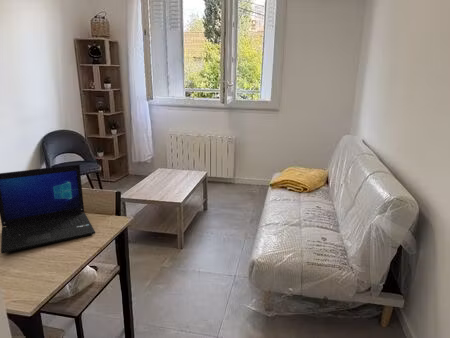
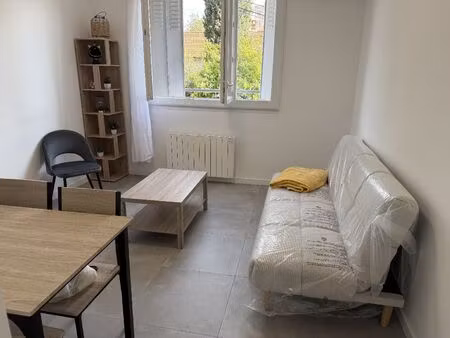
- laptop (44, 204)
